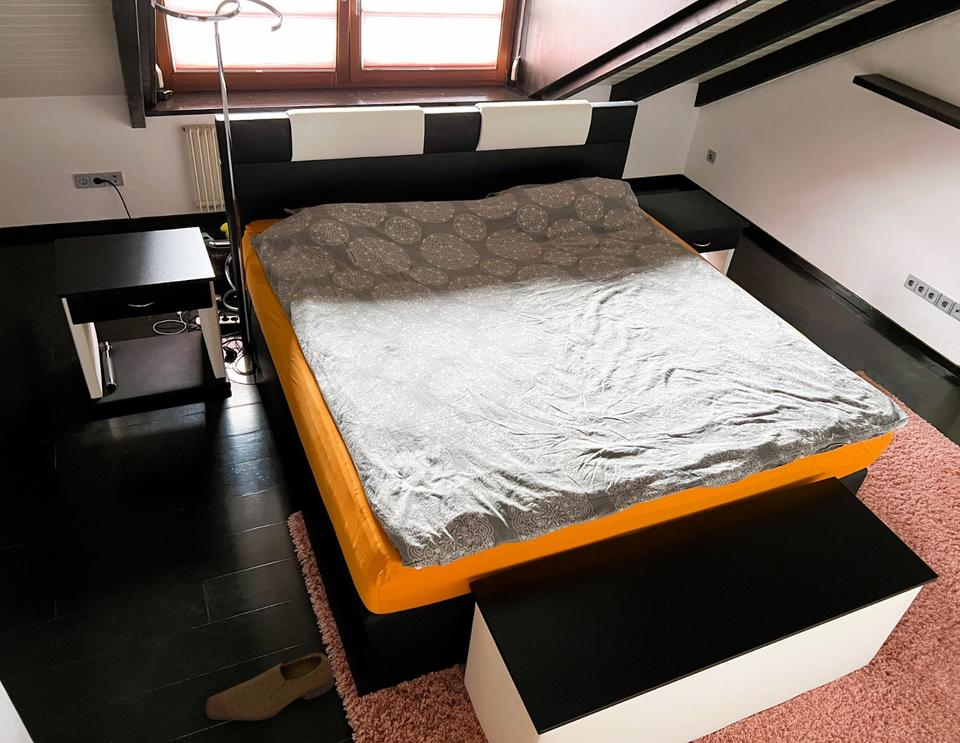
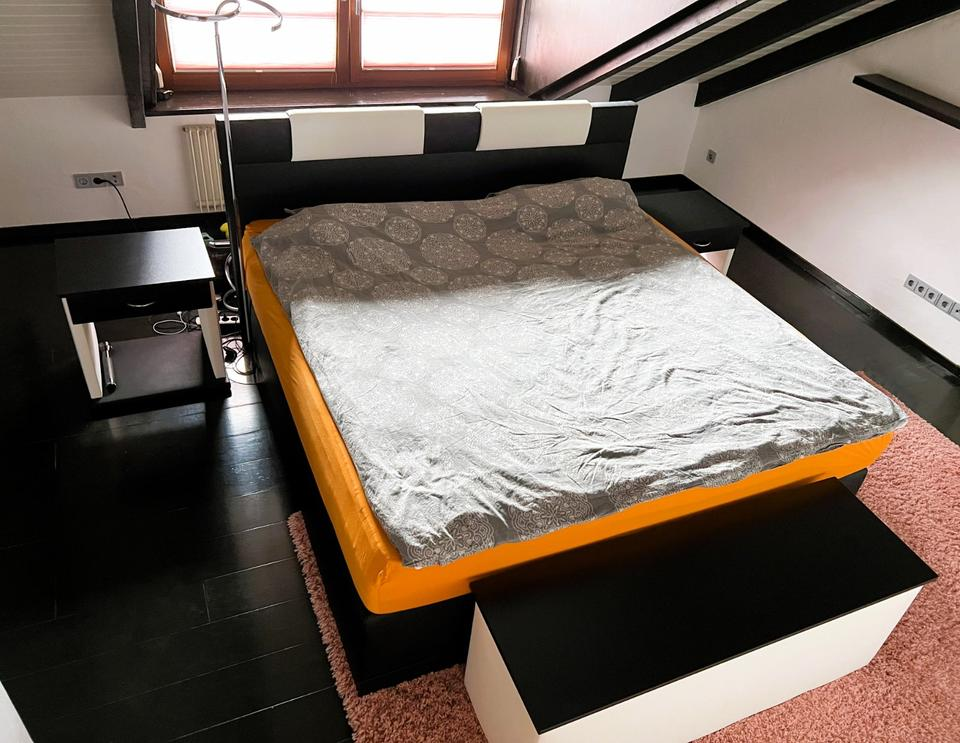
- shoe (271, 685)
